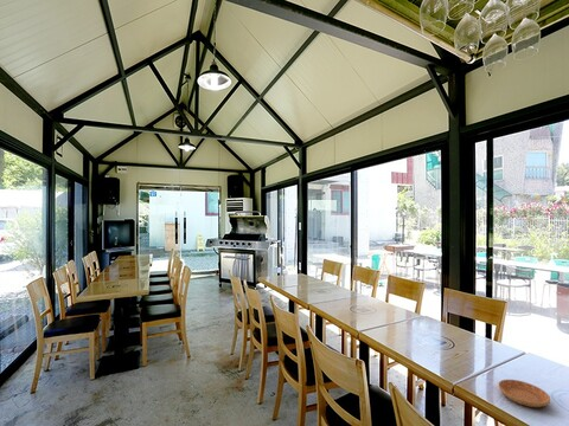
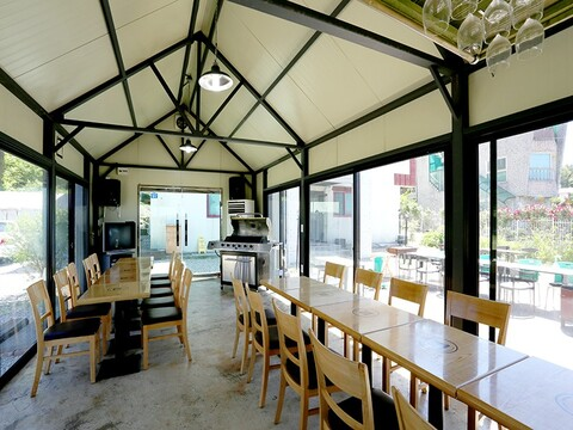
- saucer (523, 393)
